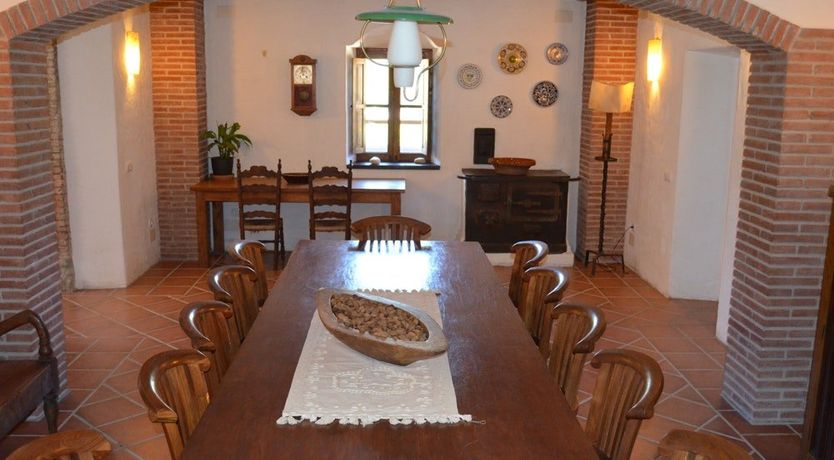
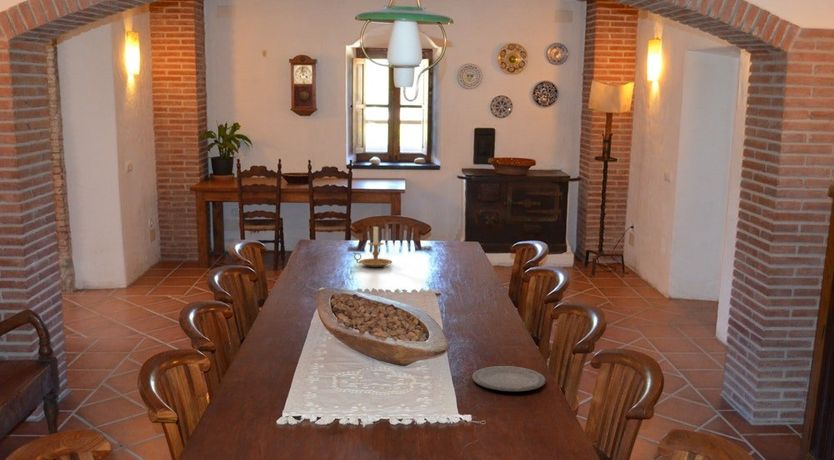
+ candle holder (375, 245)
+ plate (508, 379)
